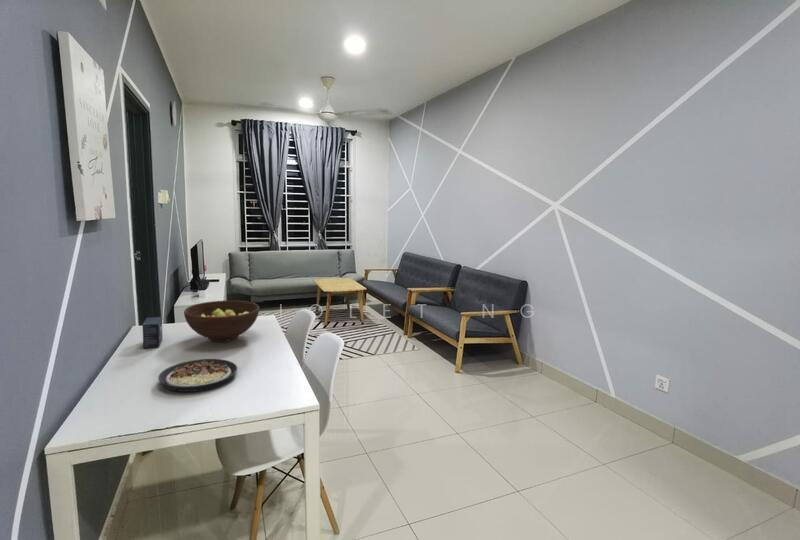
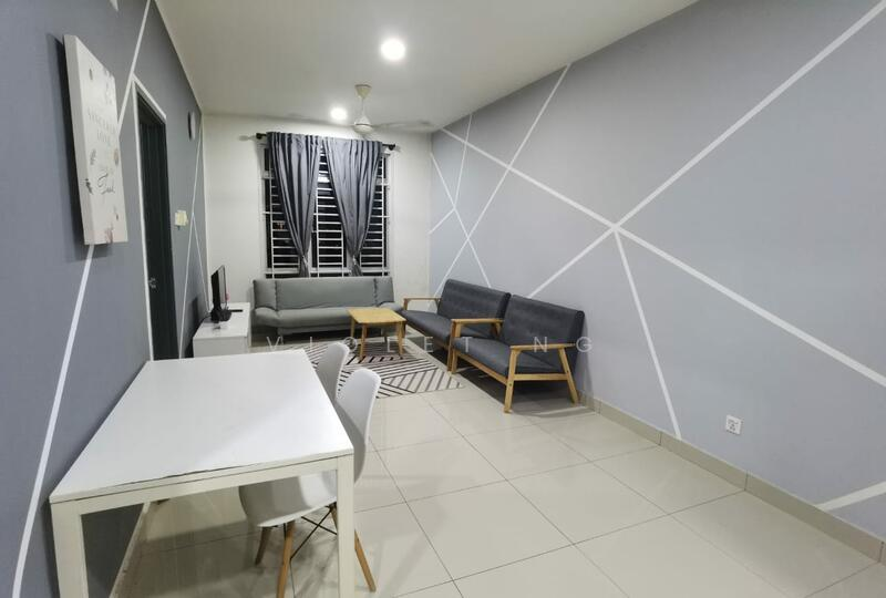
- small box (152, 332)
- plate (199, 373)
- fruit bowl (223, 323)
